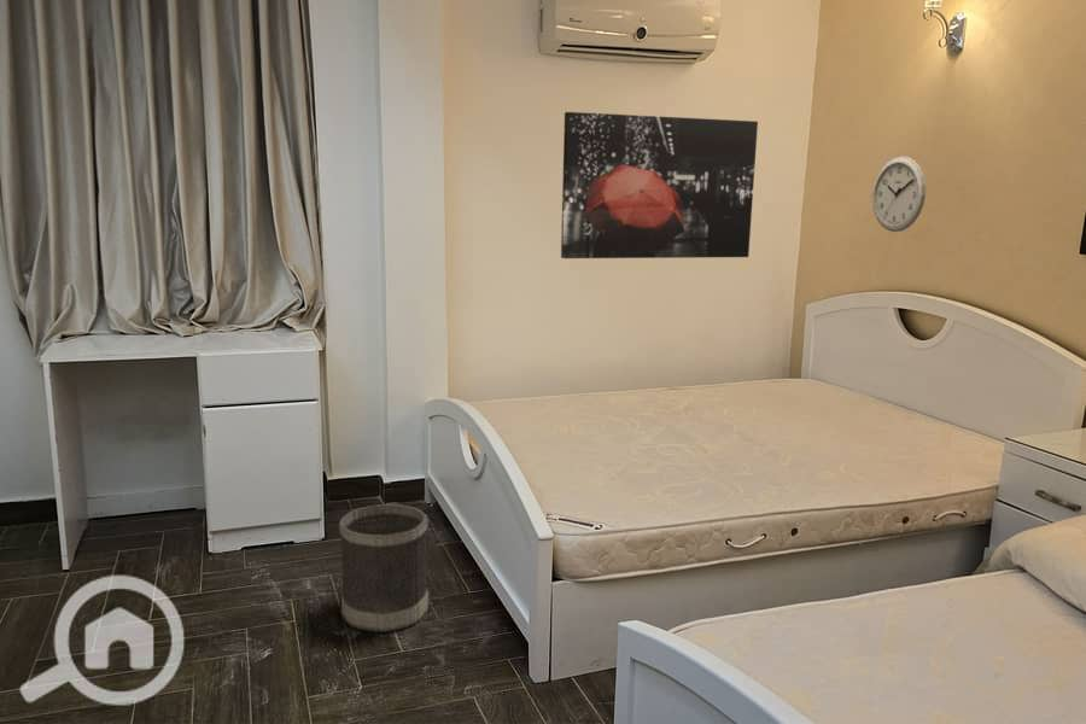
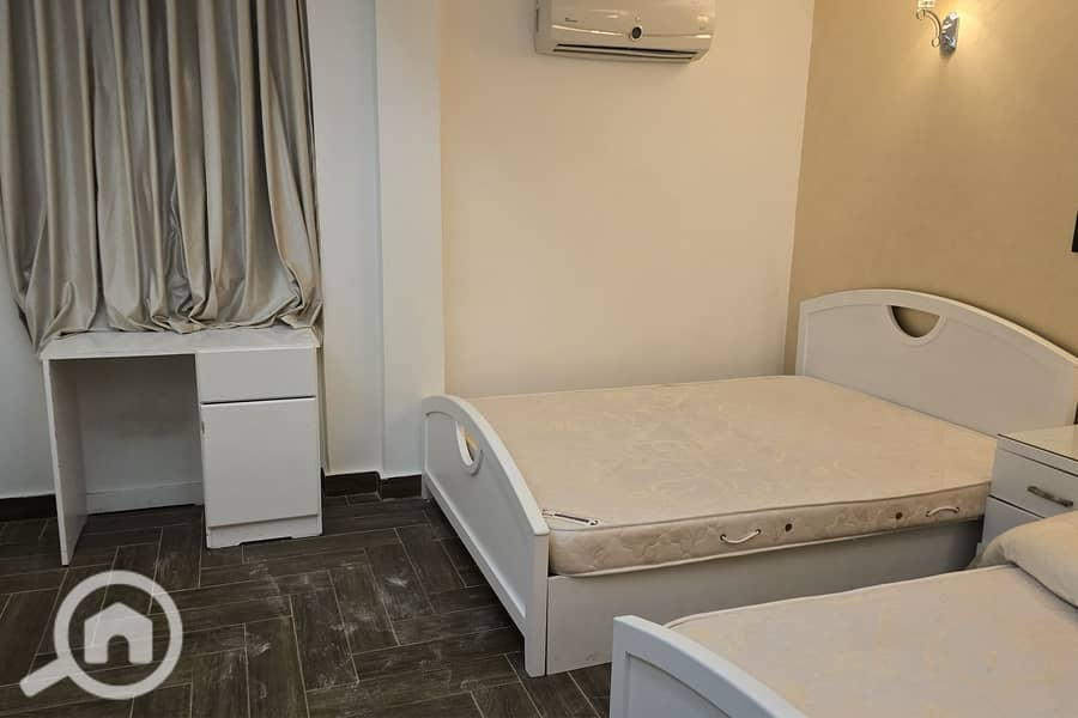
- wastebasket (384, 565)
- wall art (660, 188)
- wall clock (897, 194)
